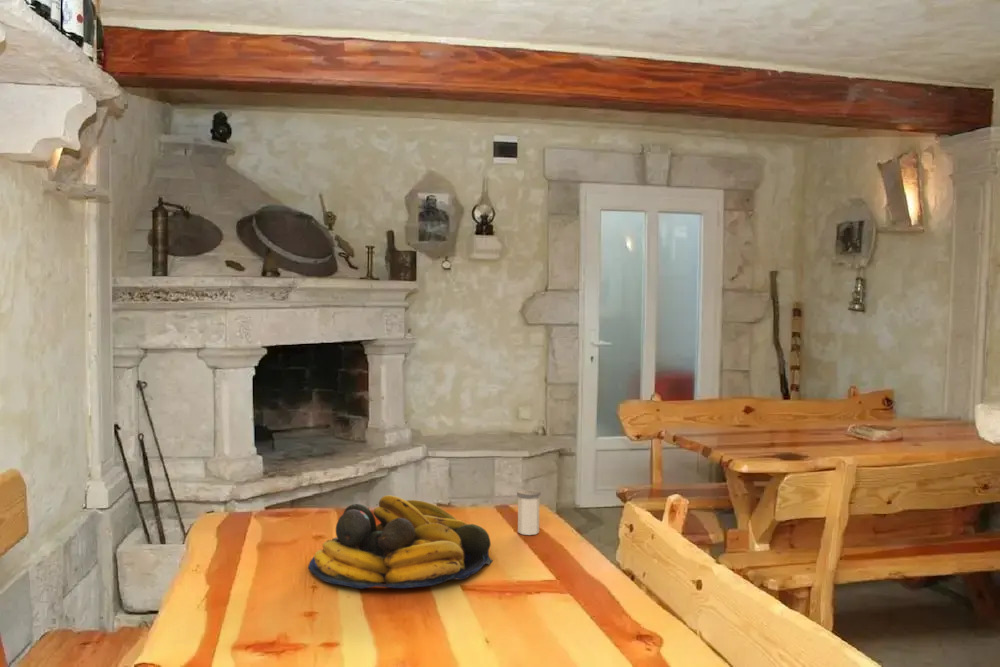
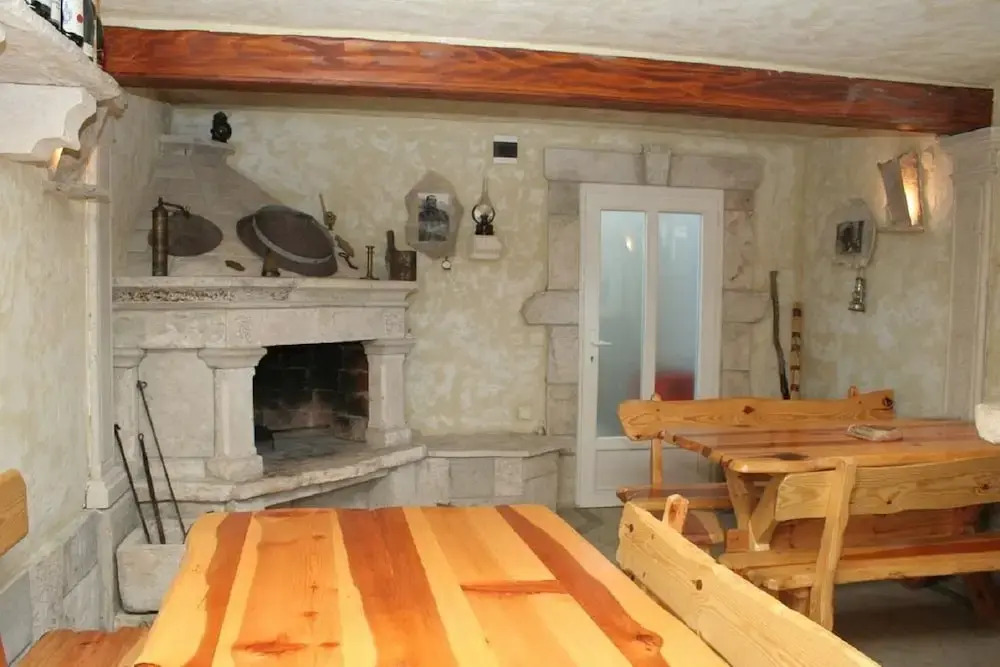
- salt shaker (528, 512)
- fruit bowl (399, 531)
